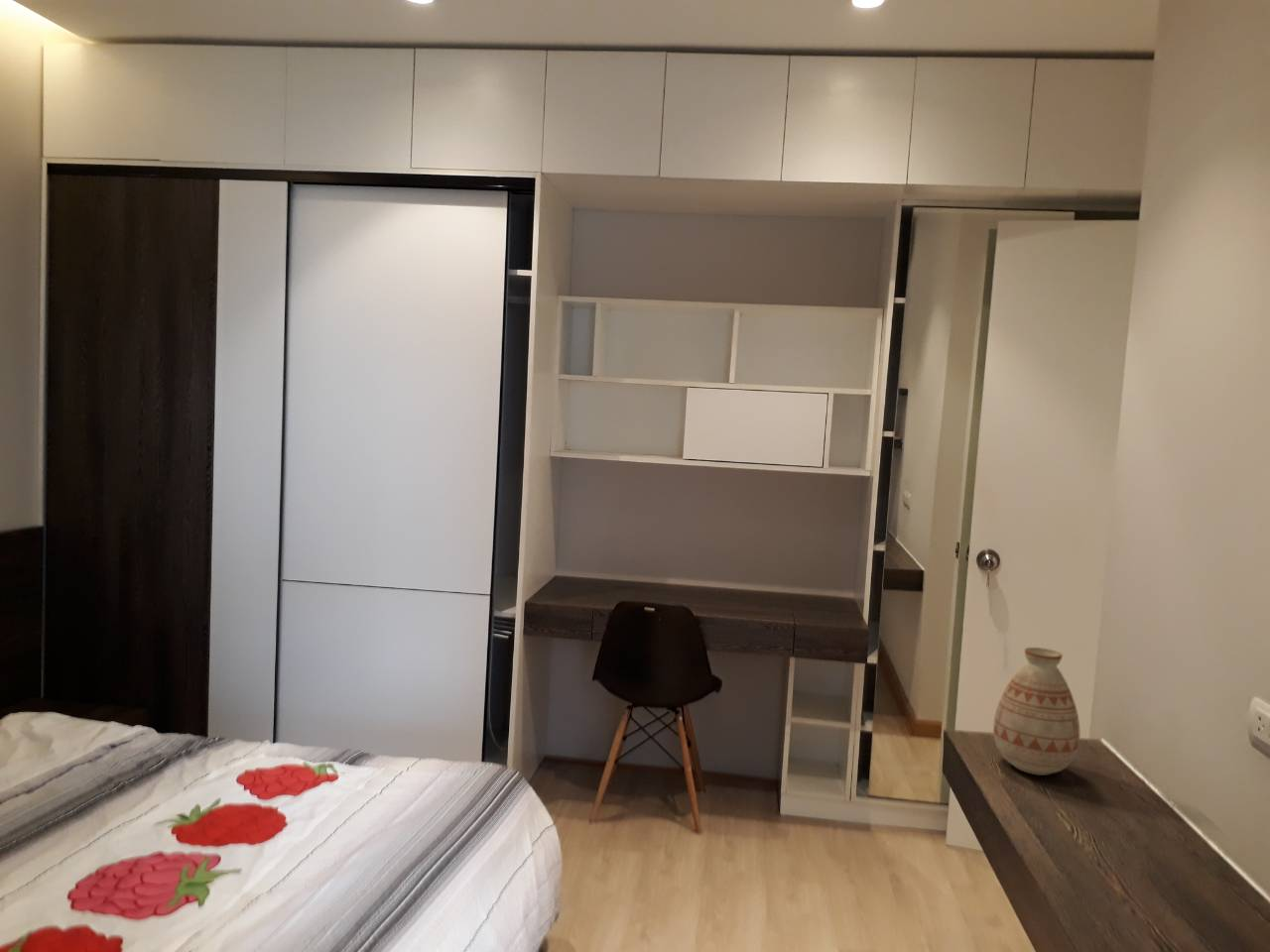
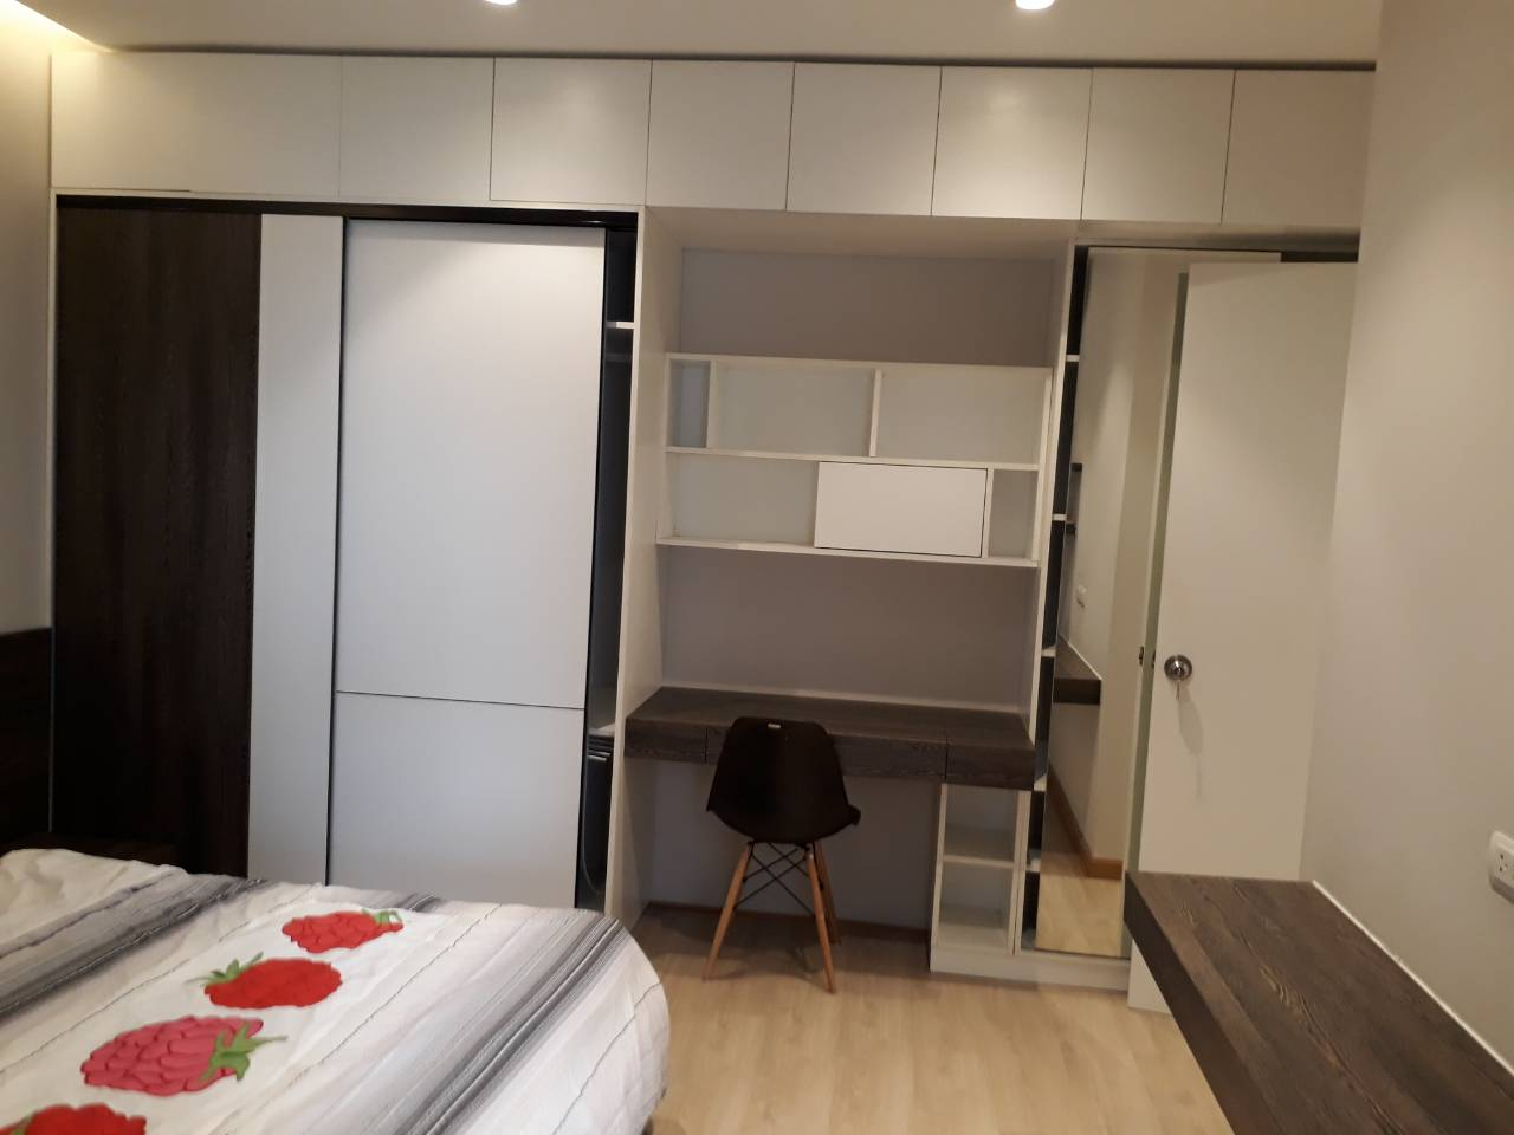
- vase (1038, 710)
